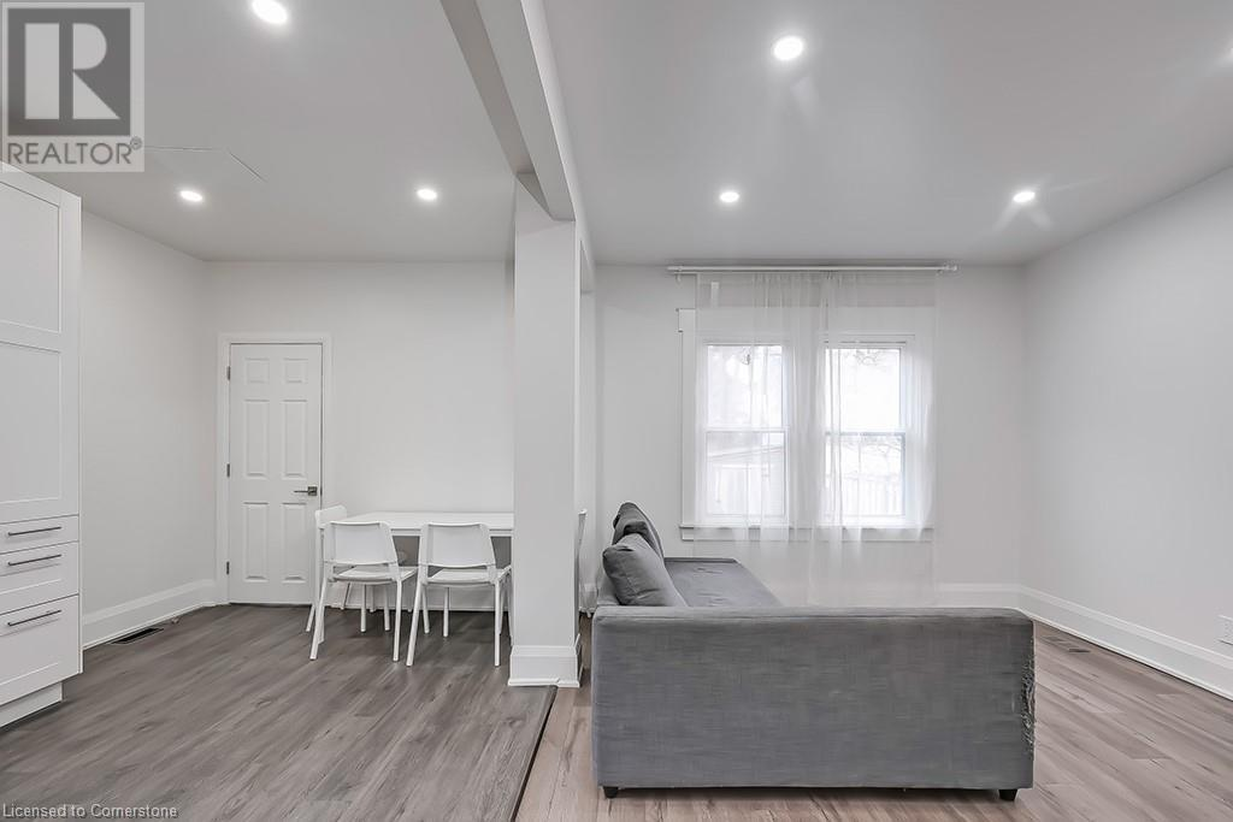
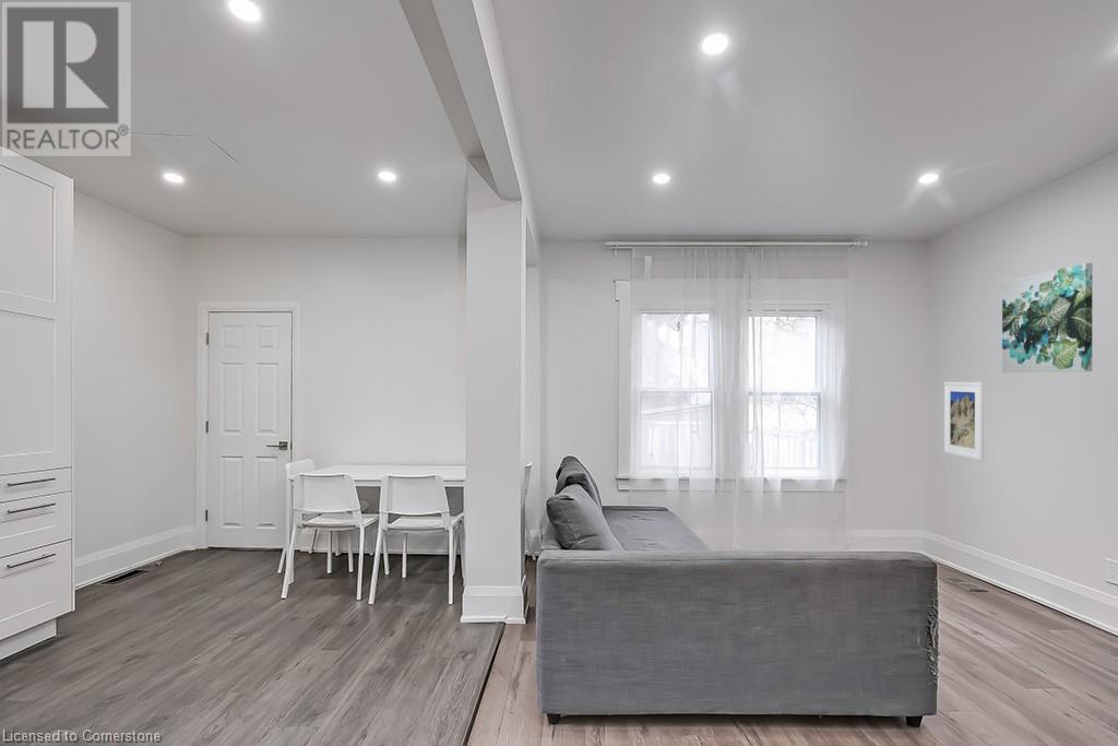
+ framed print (962, 418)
+ wall art (1043, 322)
